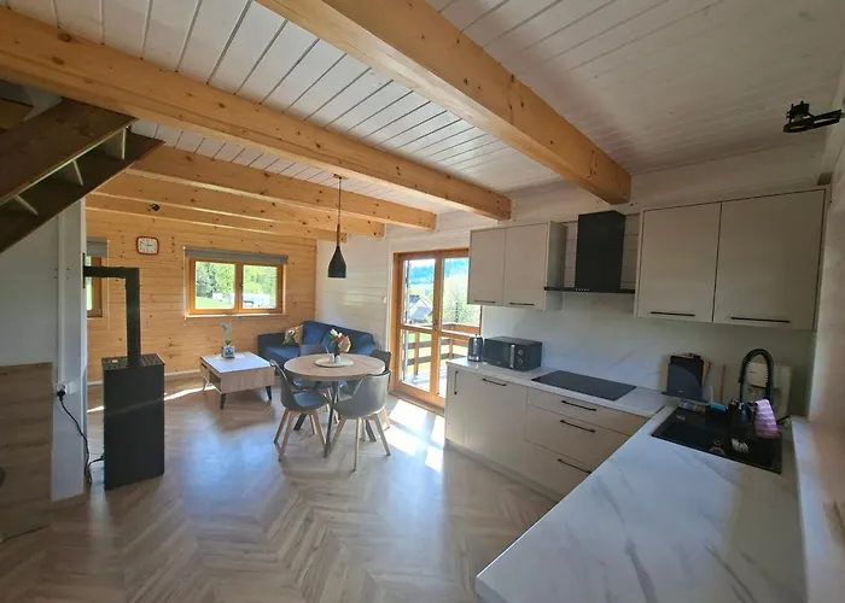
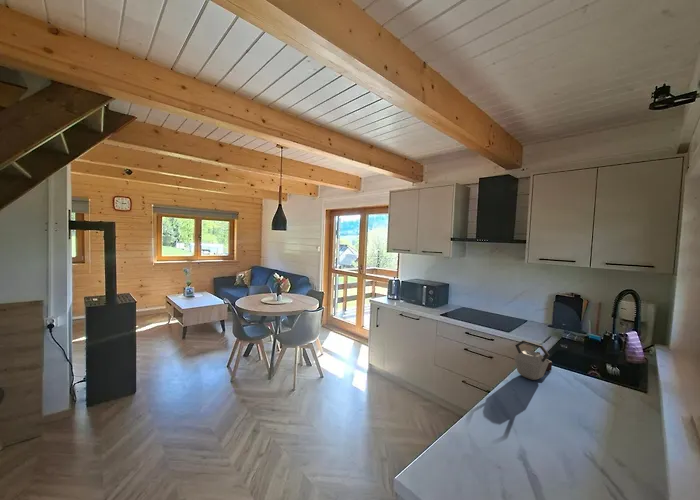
+ kettle (537, 357)
